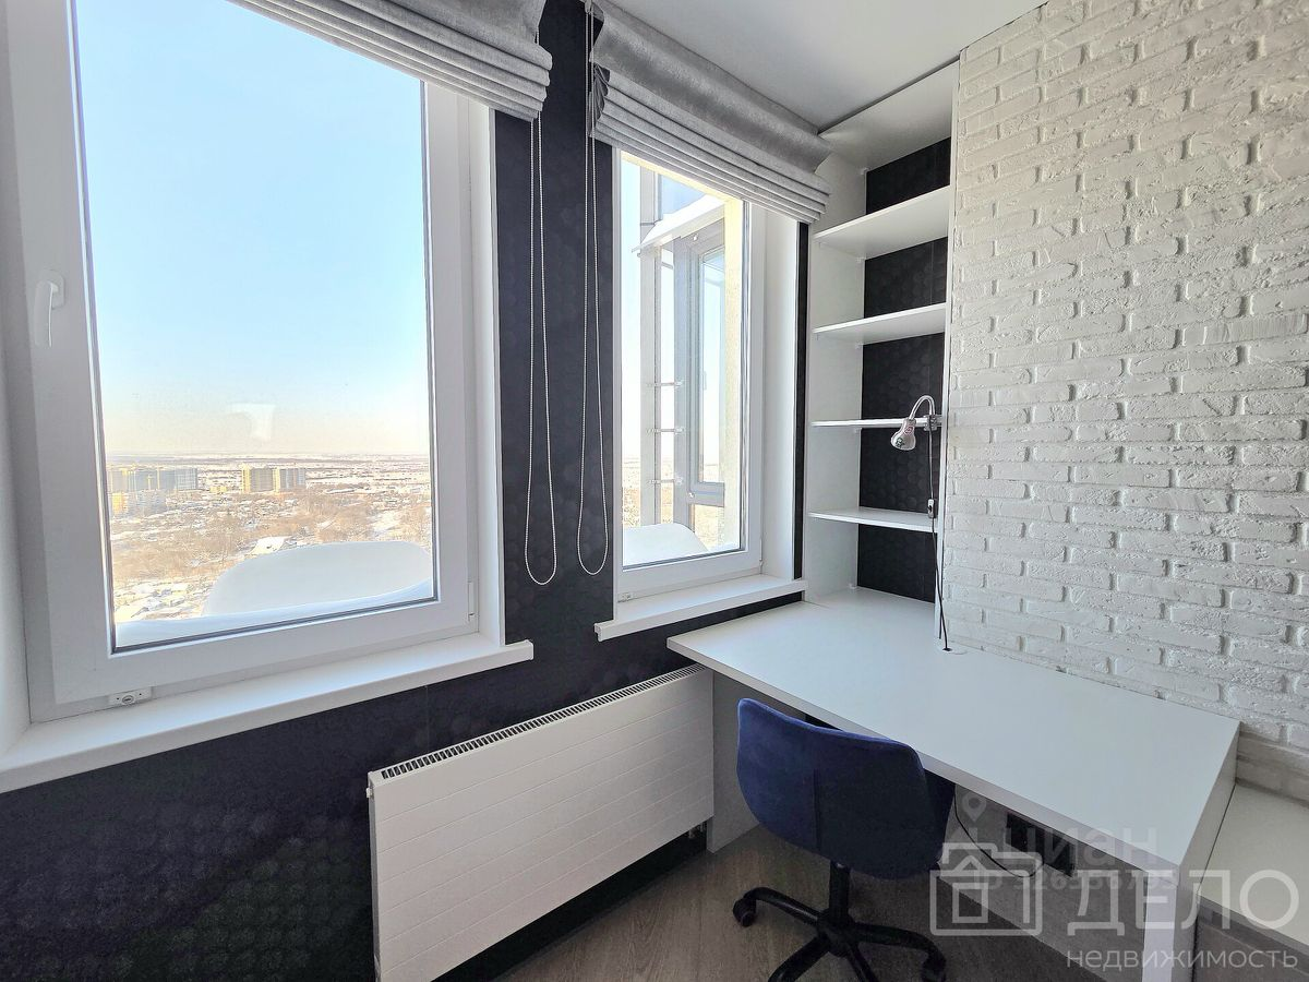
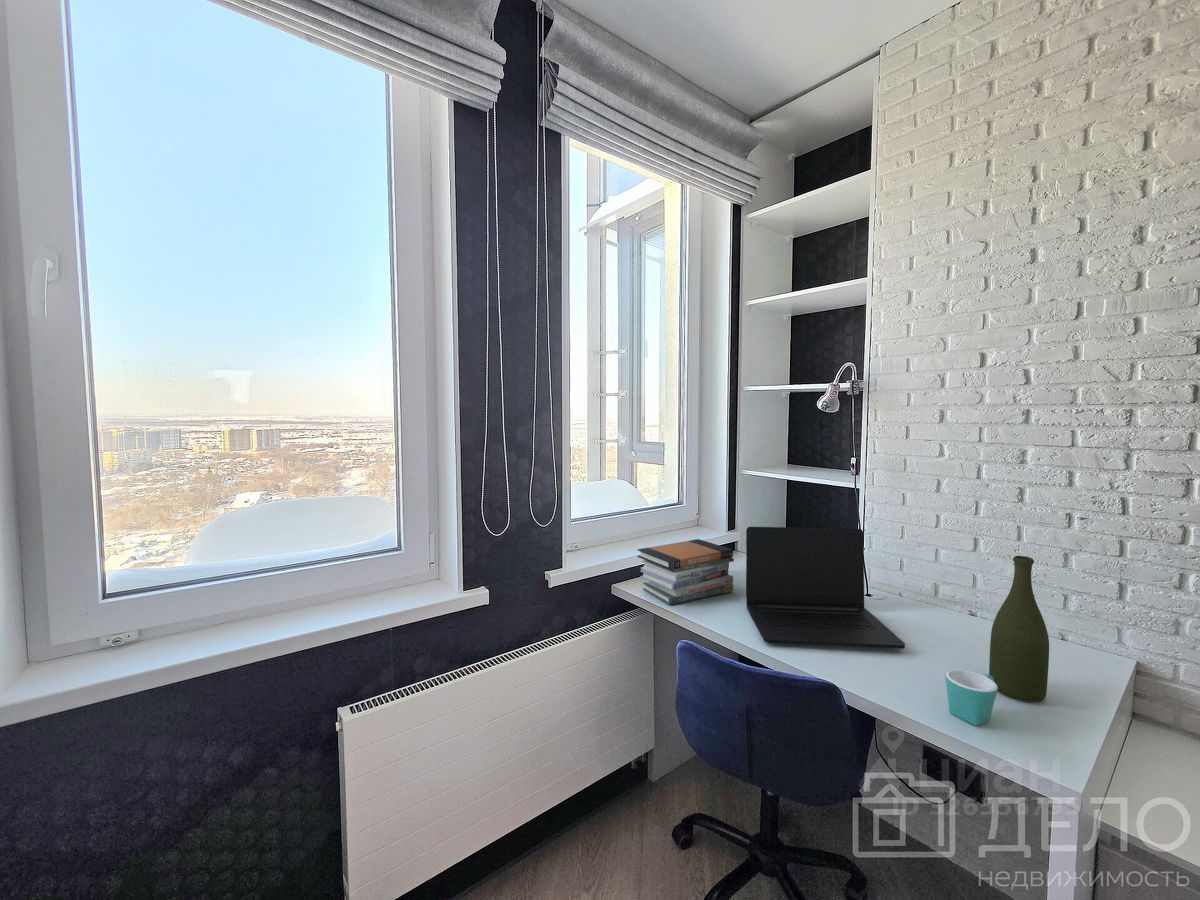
+ book stack (685, 570)
+ laptop (817, 582)
+ mug (975, 695)
+ bottle (1020, 624)
